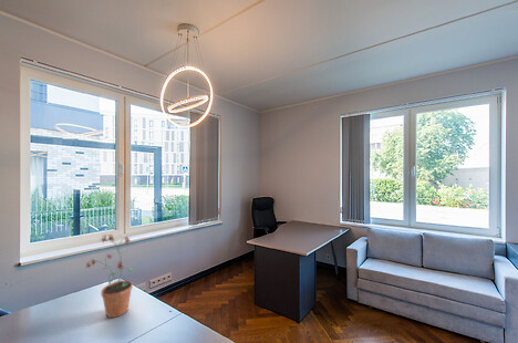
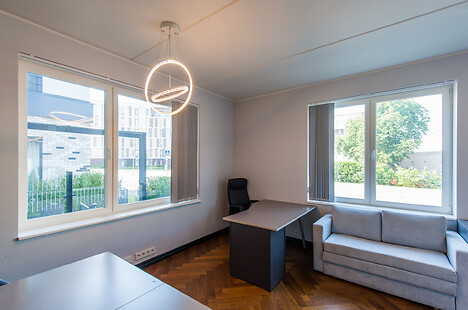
- potted plant (114, 273)
